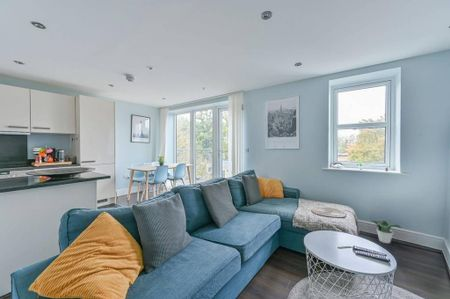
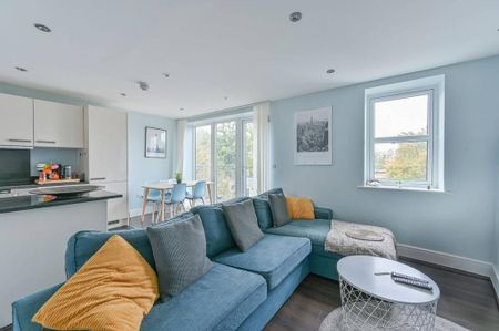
- potted plant (385, 232)
